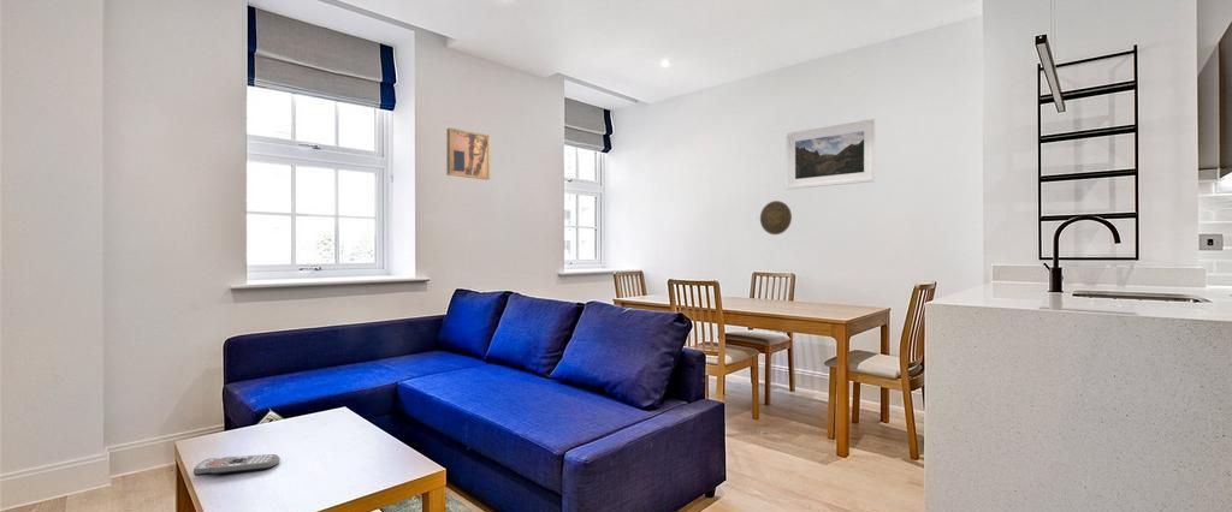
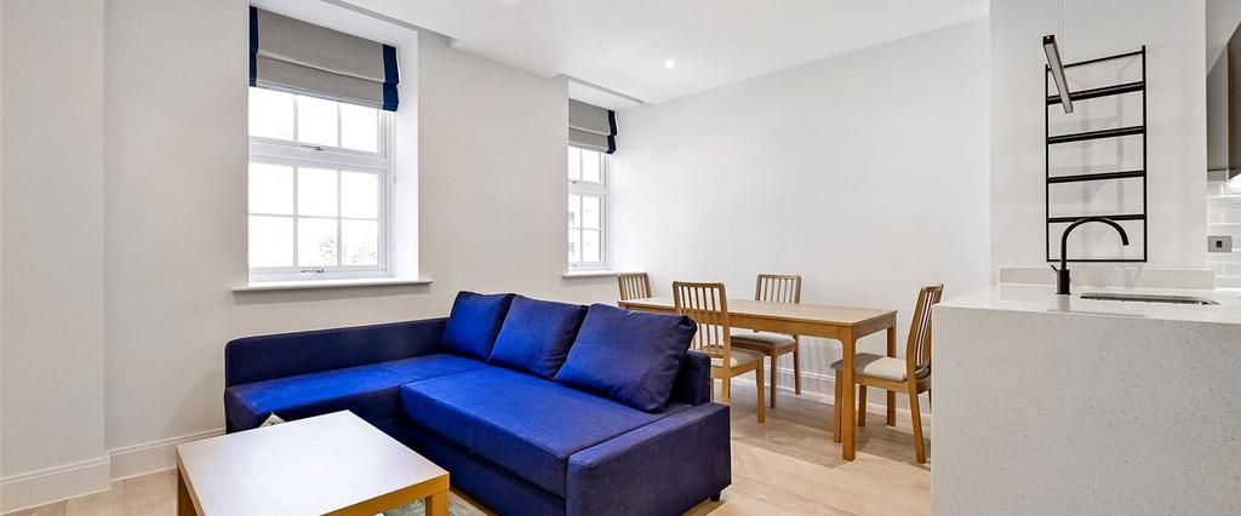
- remote control (238, 464)
- decorative plate (775, 218)
- wall art (468, 154)
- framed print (828, 155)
